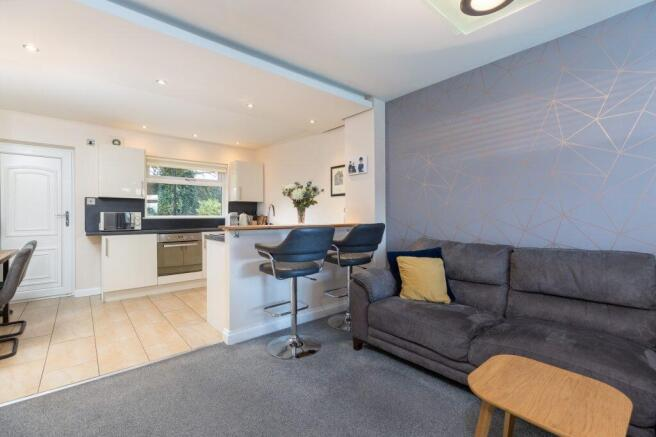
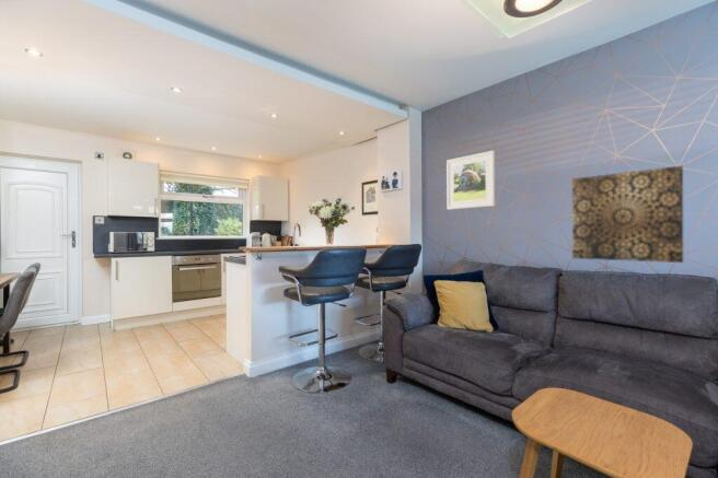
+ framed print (468, 182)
+ wall art (622, 217)
